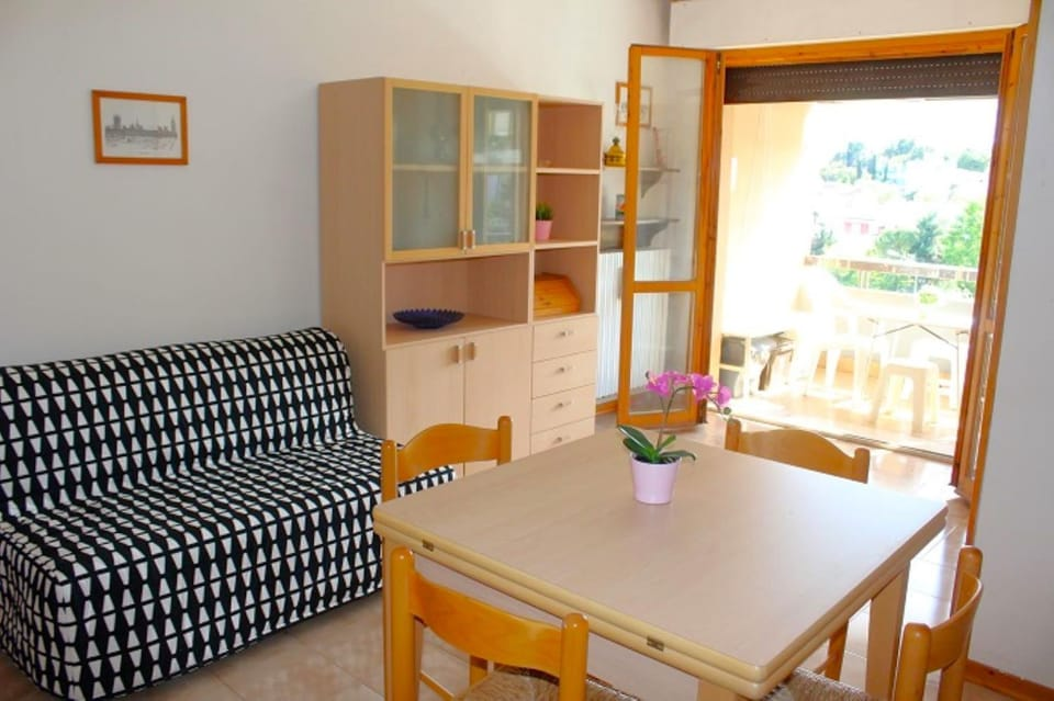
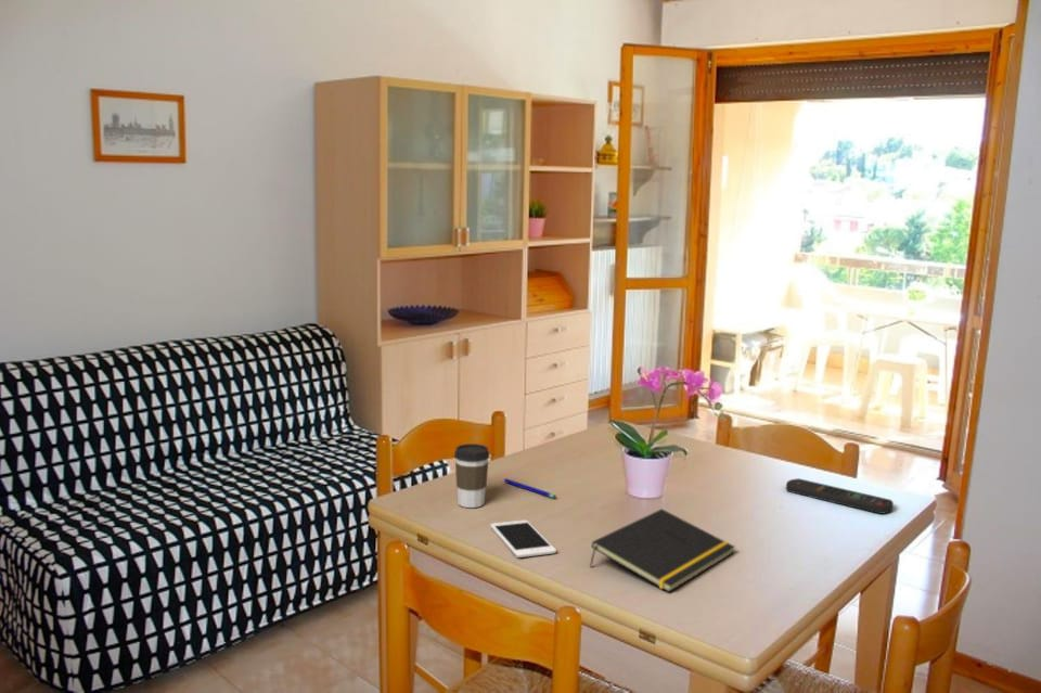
+ notepad (665, 547)
+ cell phone (522, 538)
+ coffee cup (471, 475)
+ remote control (837, 495)
+ pen (529, 488)
